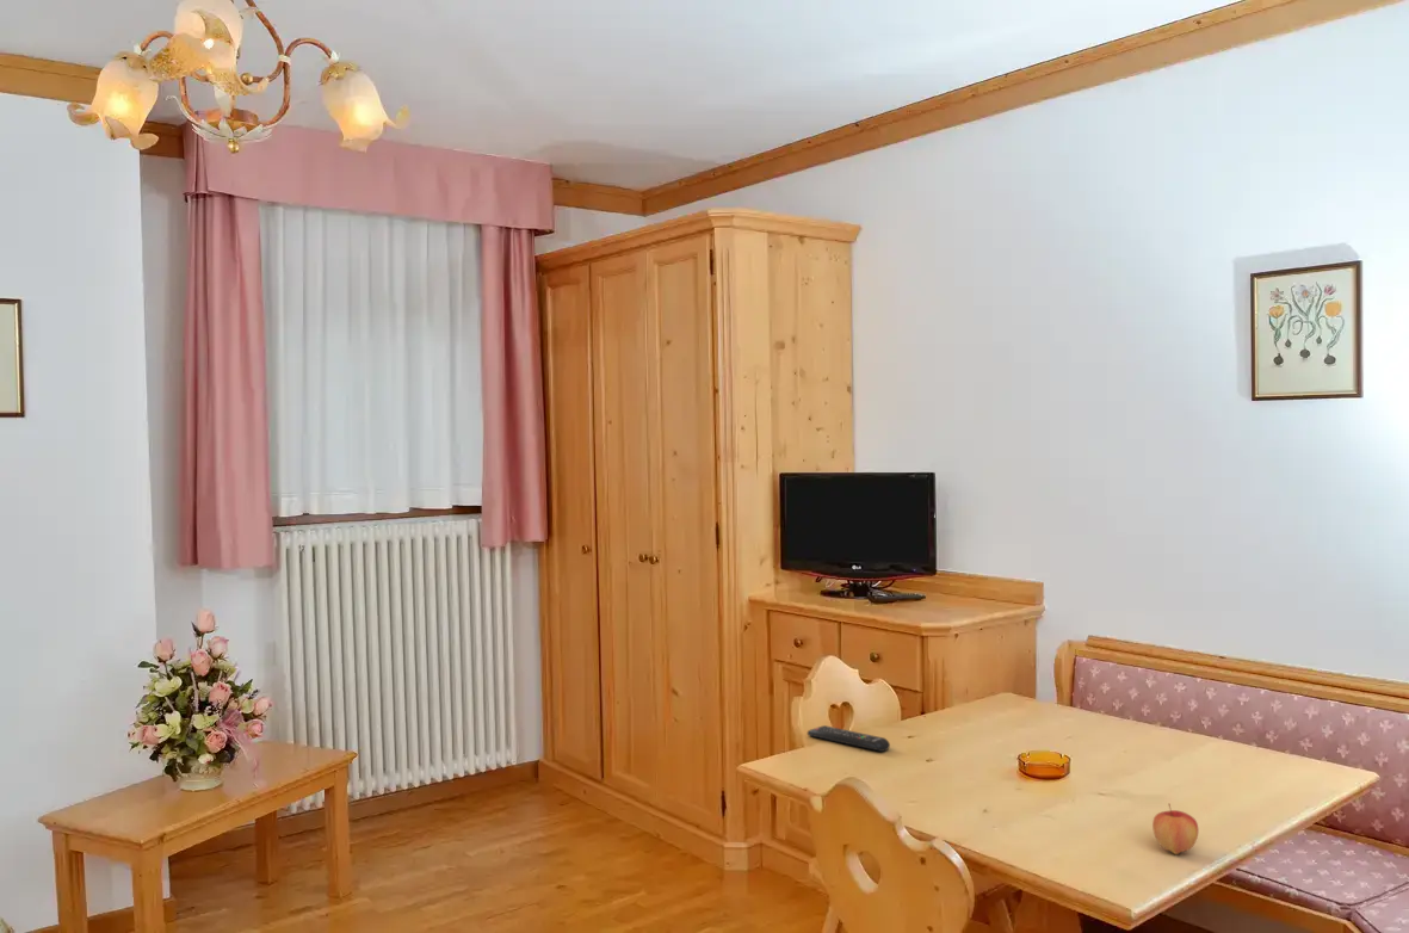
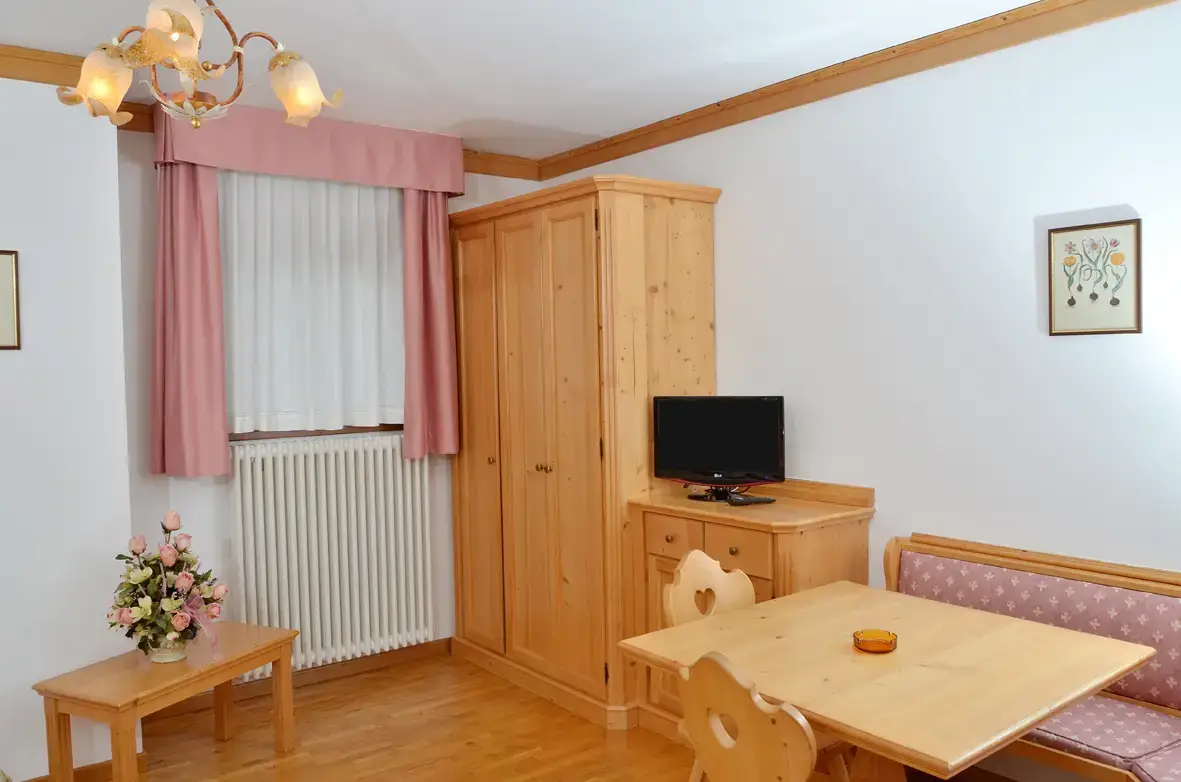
- remote control (847, 737)
- apple (1175, 828)
